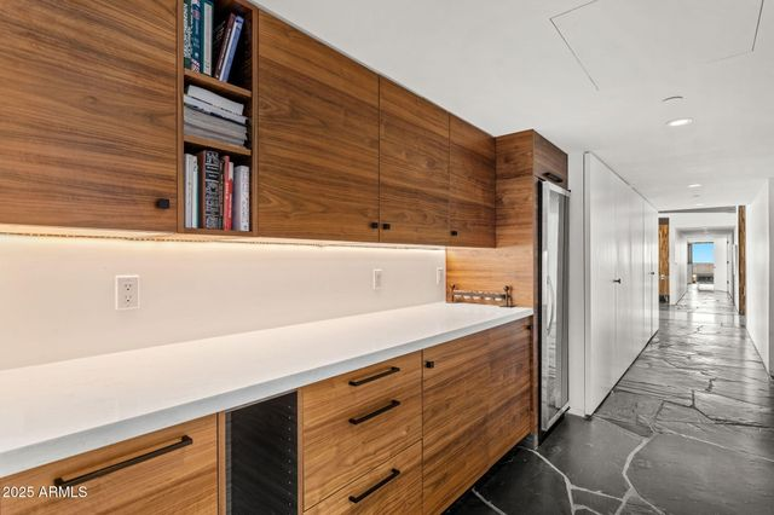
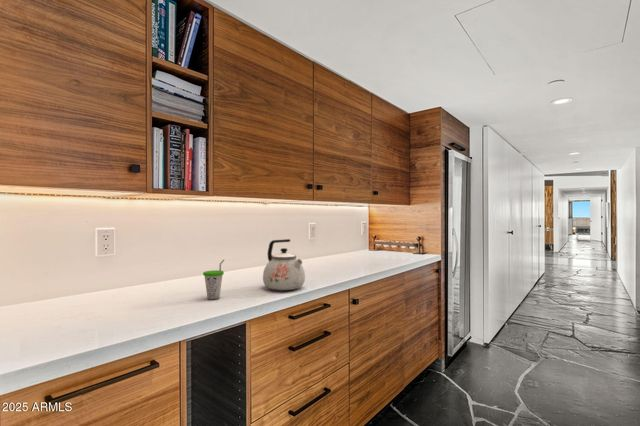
+ cup (213, 279)
+ kettle (284, 263)
